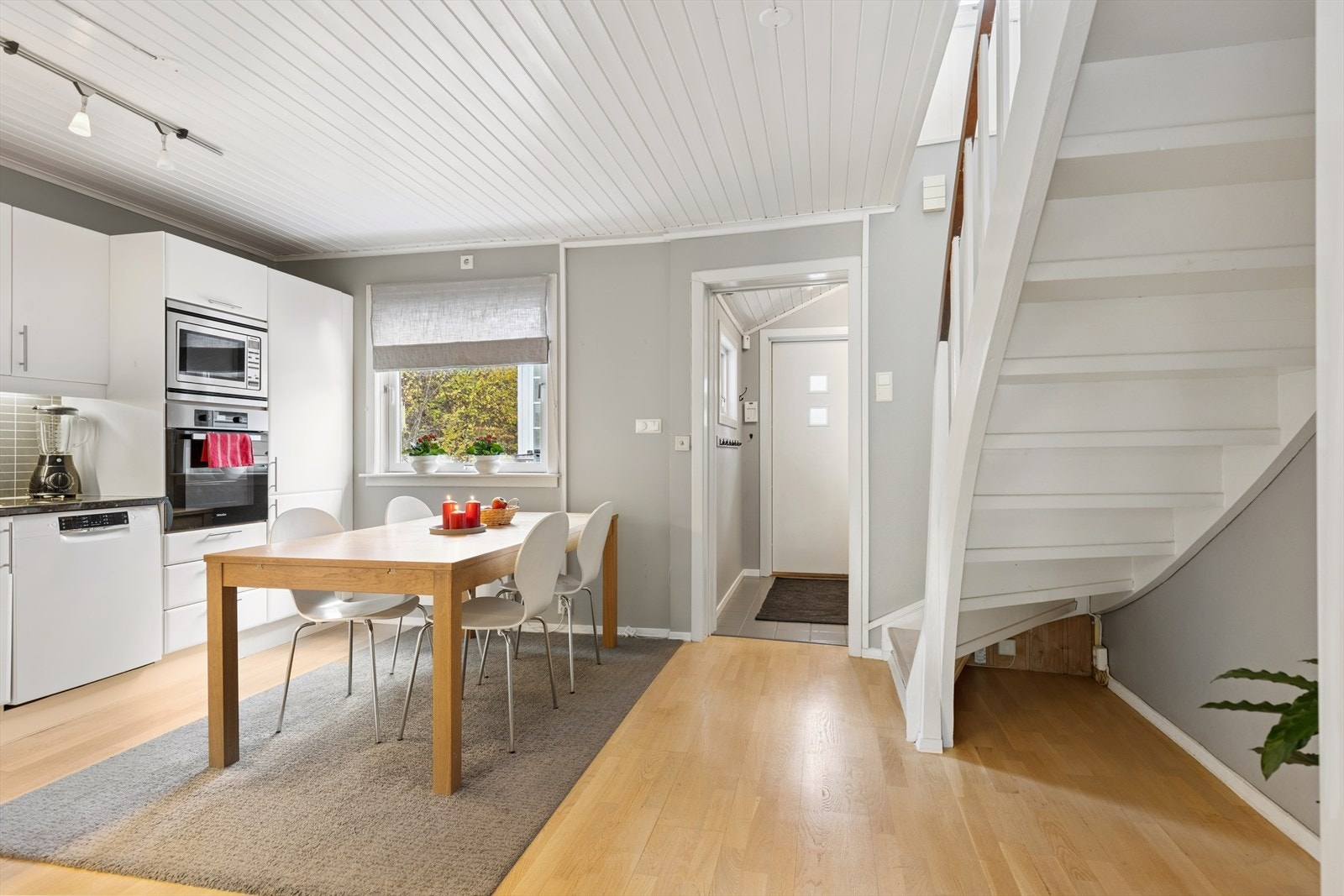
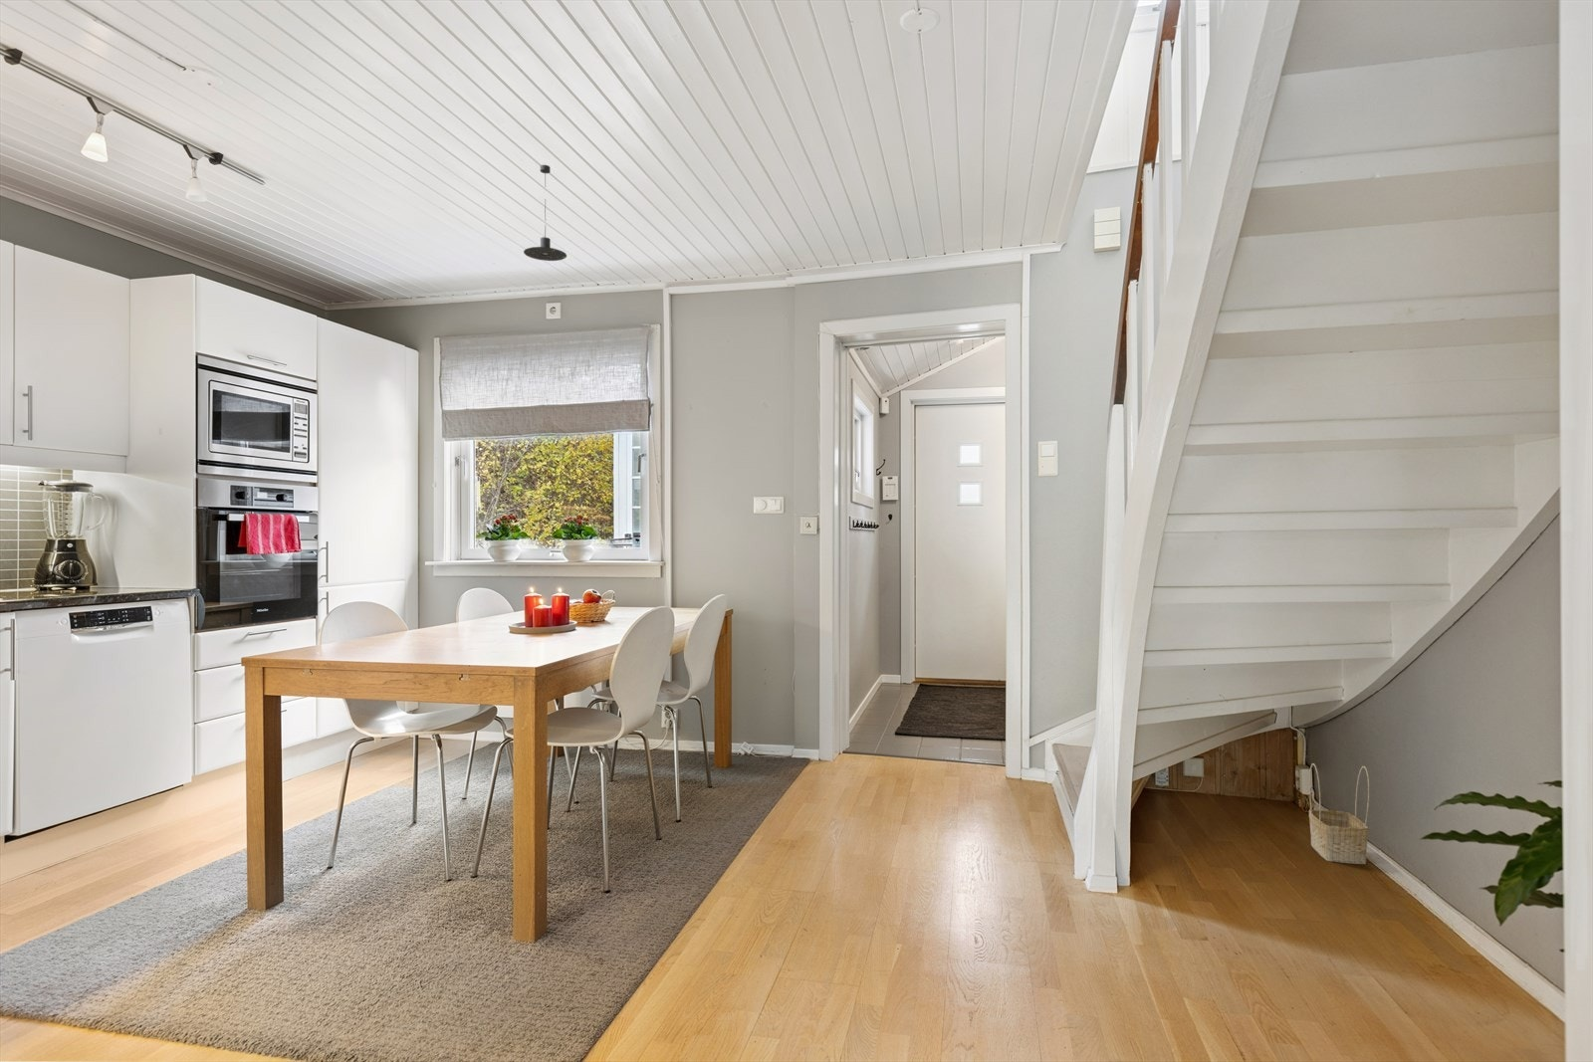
+ pendant light (544, 210)
+ basket (1338, 811)
